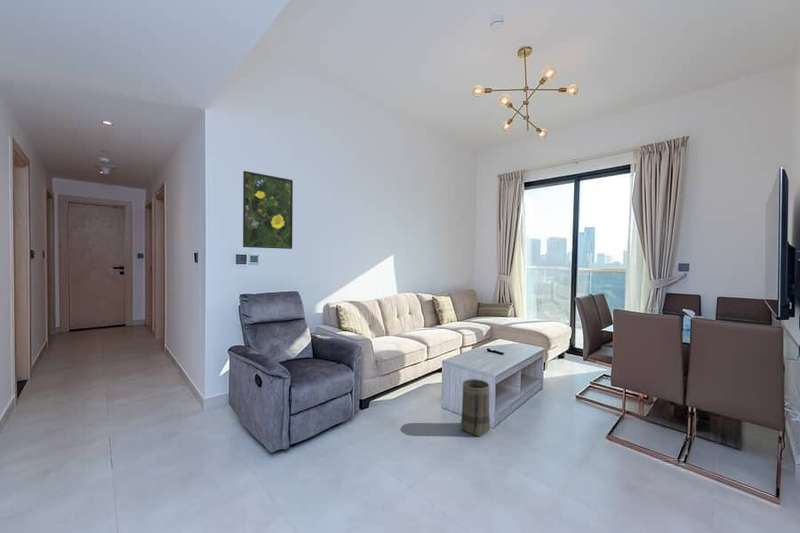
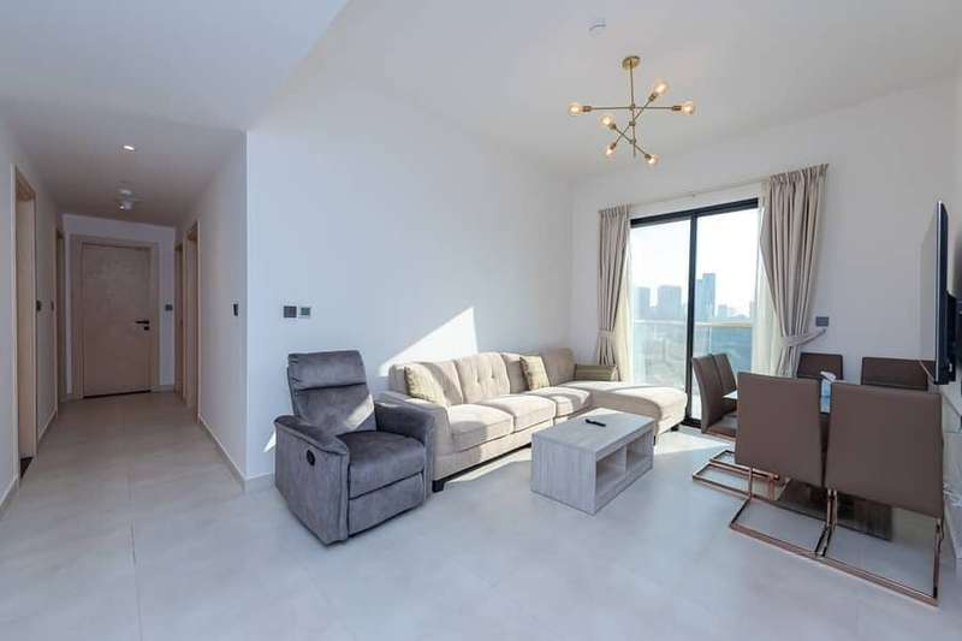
- basket (475, 406)
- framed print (269, 211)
